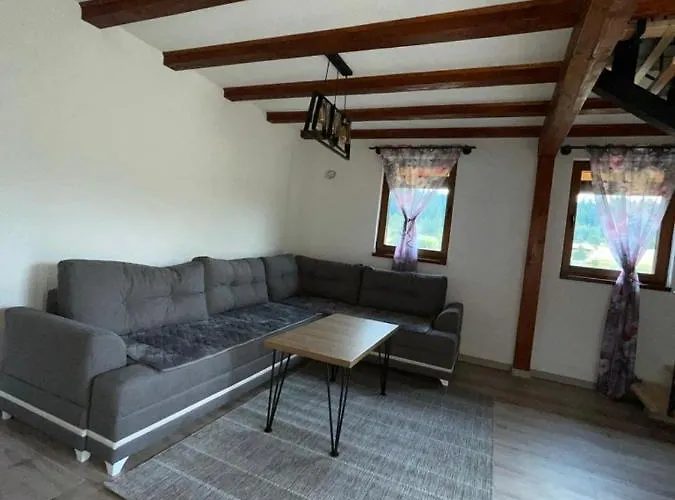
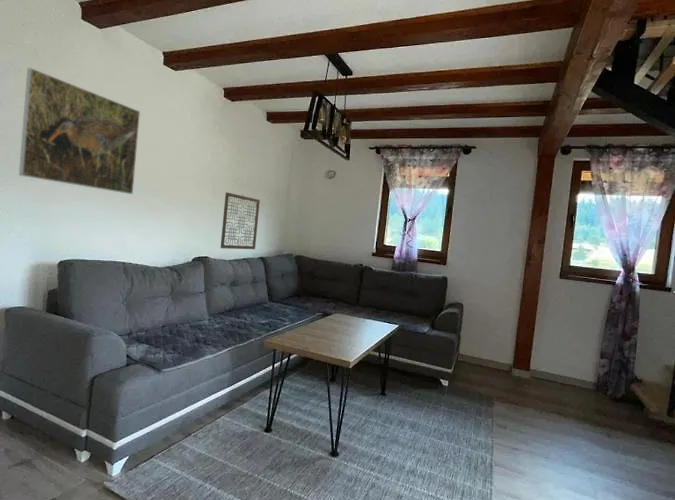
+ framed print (86, 139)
+ wall art (240, 221)
